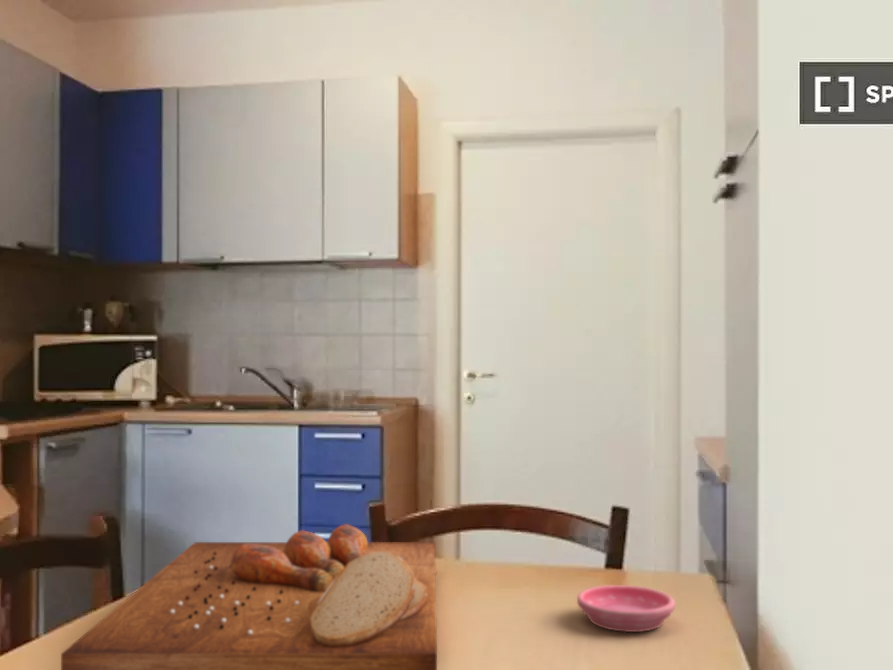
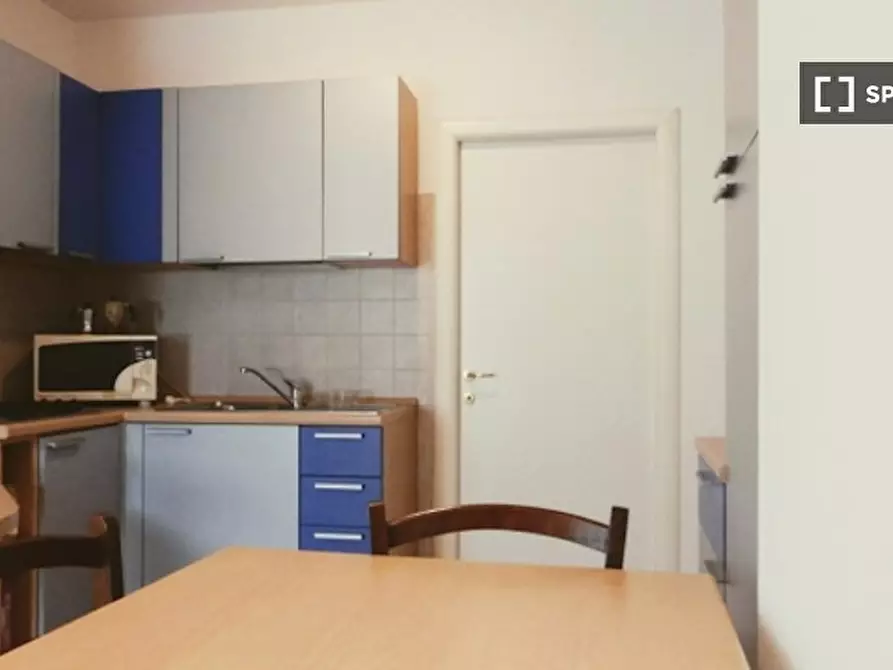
- saucer (625, 608)
- cutting board (289, 580)
